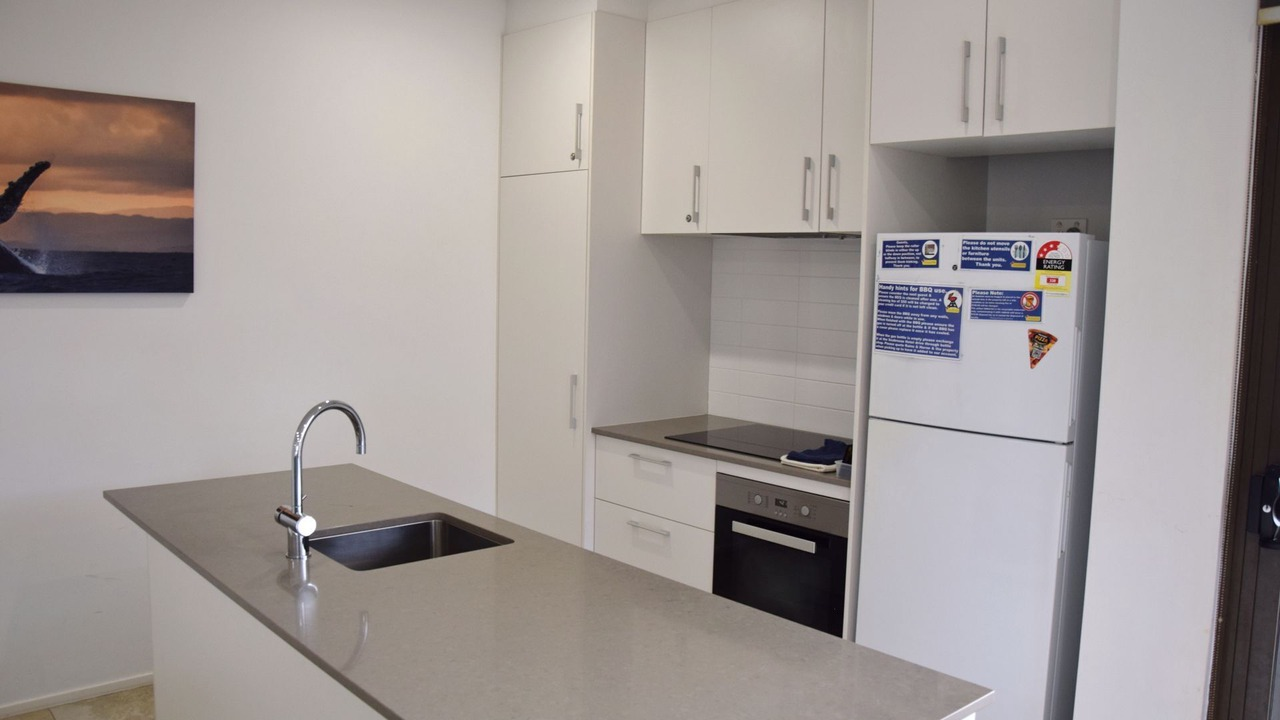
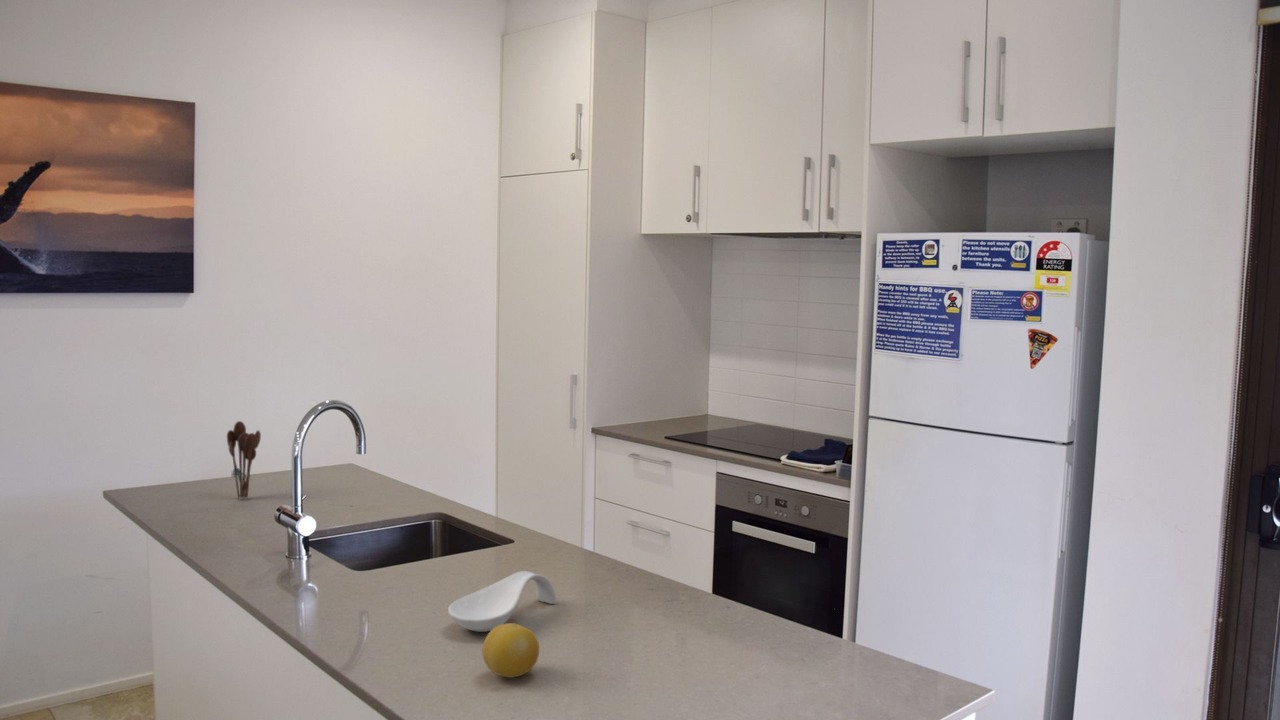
+ utensil holder (243, 460)
+ fruit (510, 650)
+ spoon rest (504, 598)
